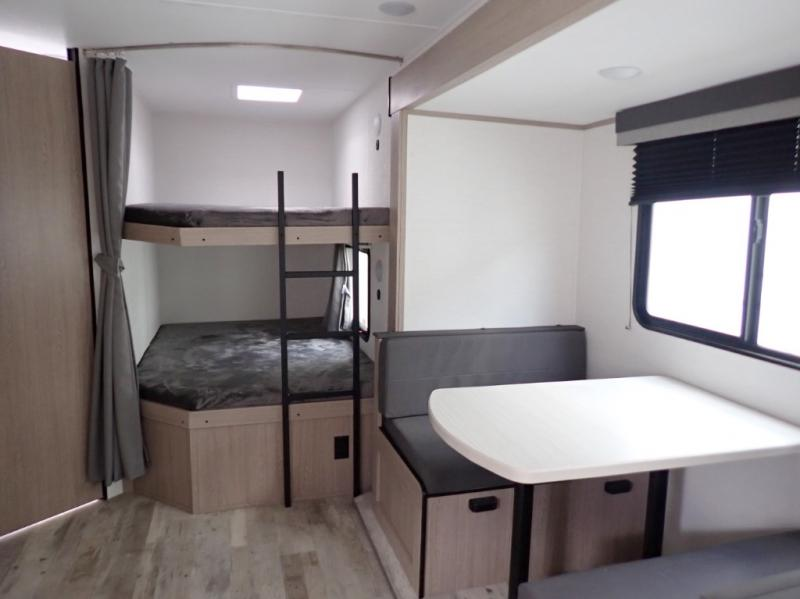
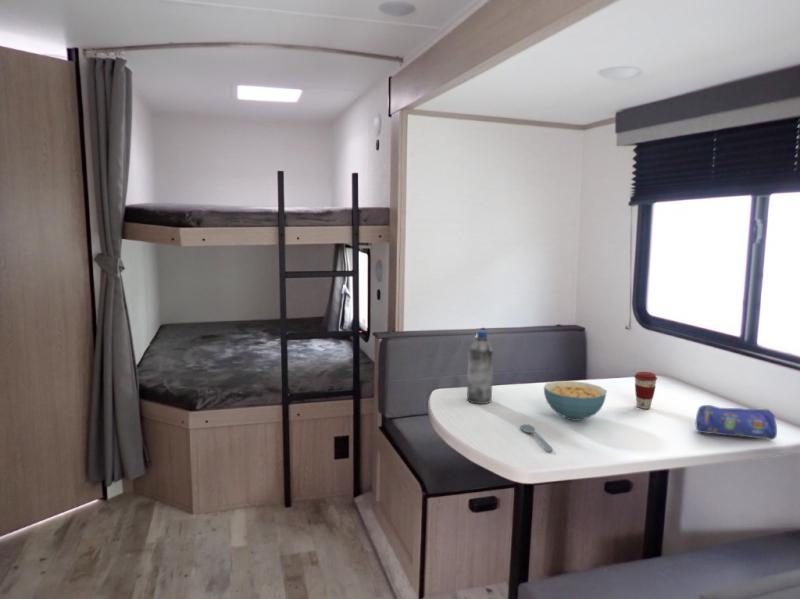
+ coffee cup (644, 390)
+ spoon (536, 436)
+ water bottle (480, 366)
+ cereal bowl (574, 403)
+ pencil case (735, 421)
